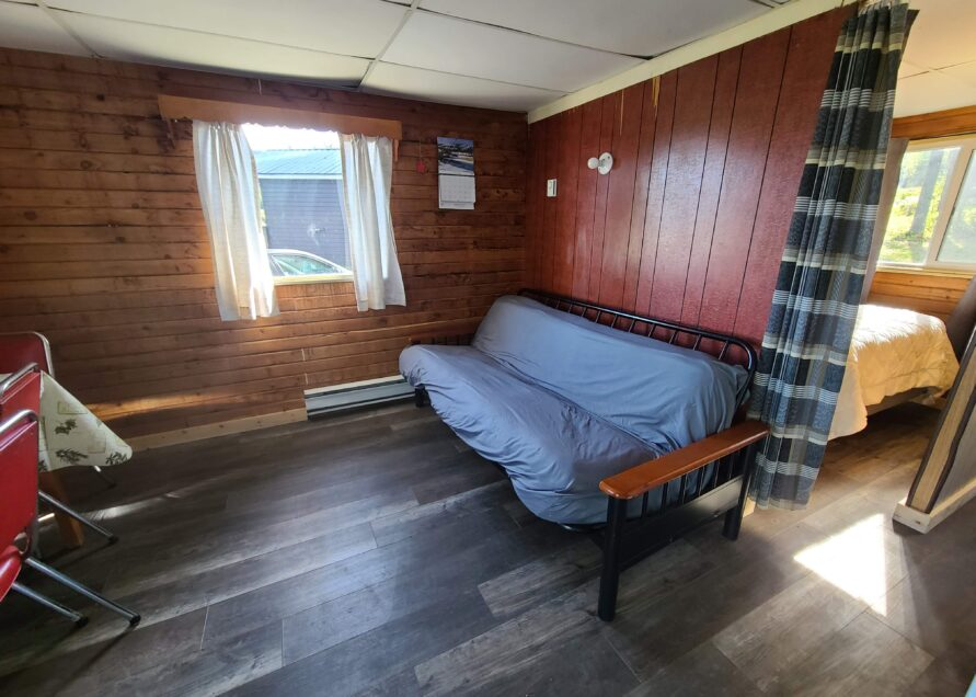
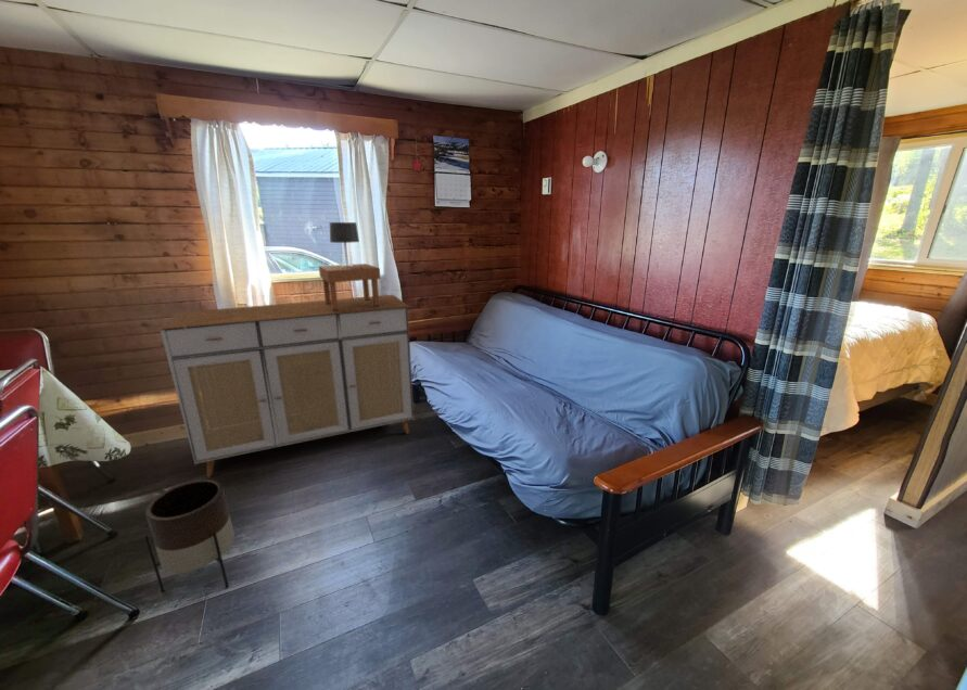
+ sideboard (307, 376)
+ planter (196, 535)
+ table lamp (348, 265)
